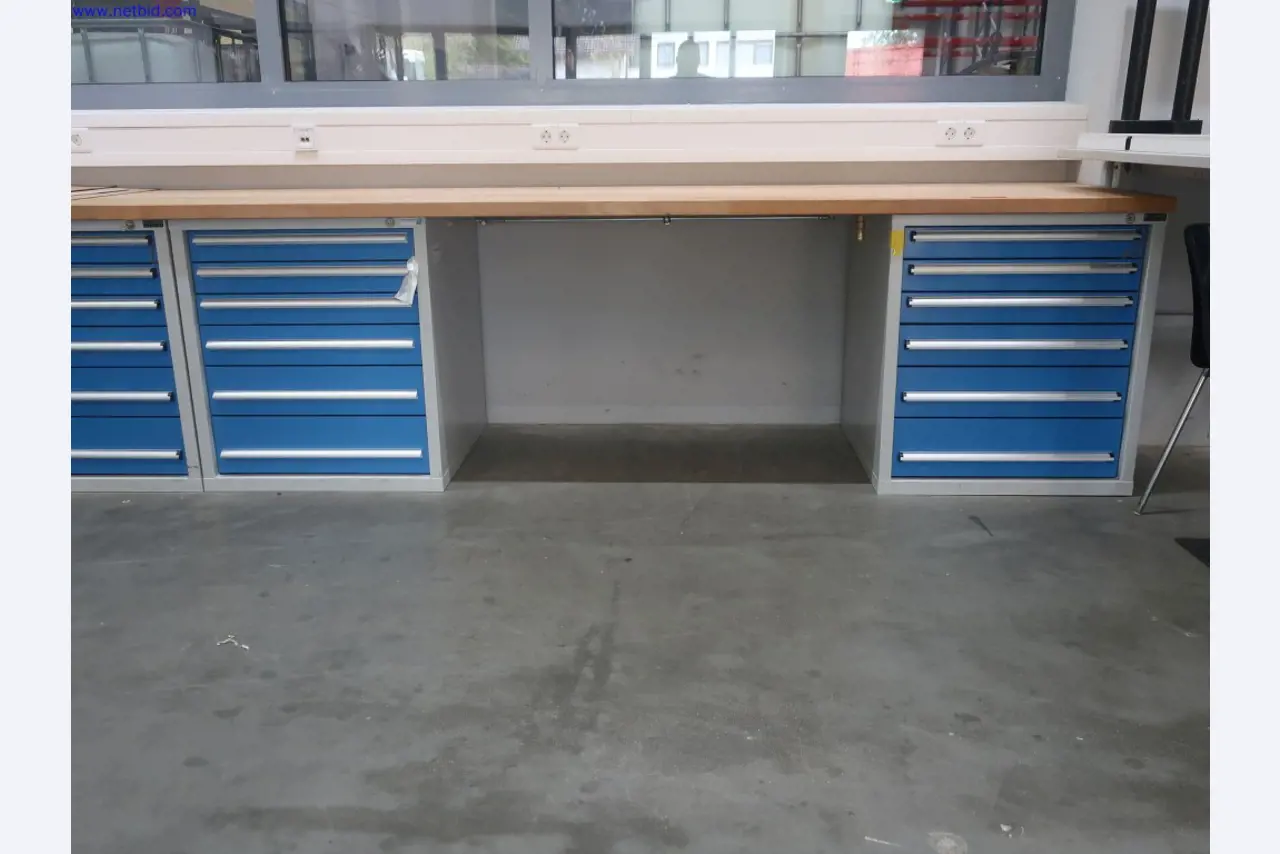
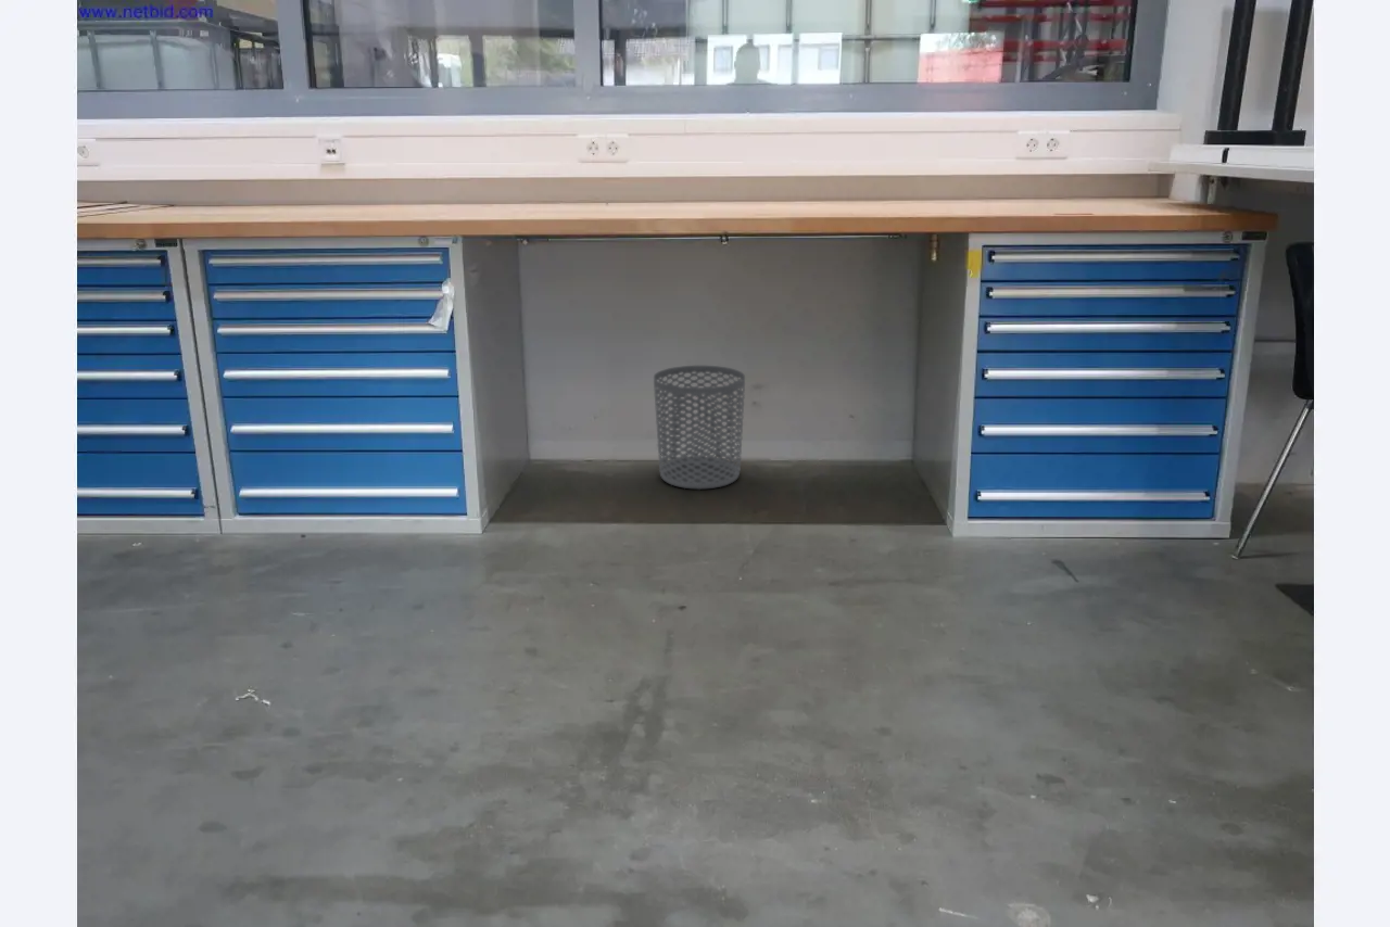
+ waste bin (699, 426)
